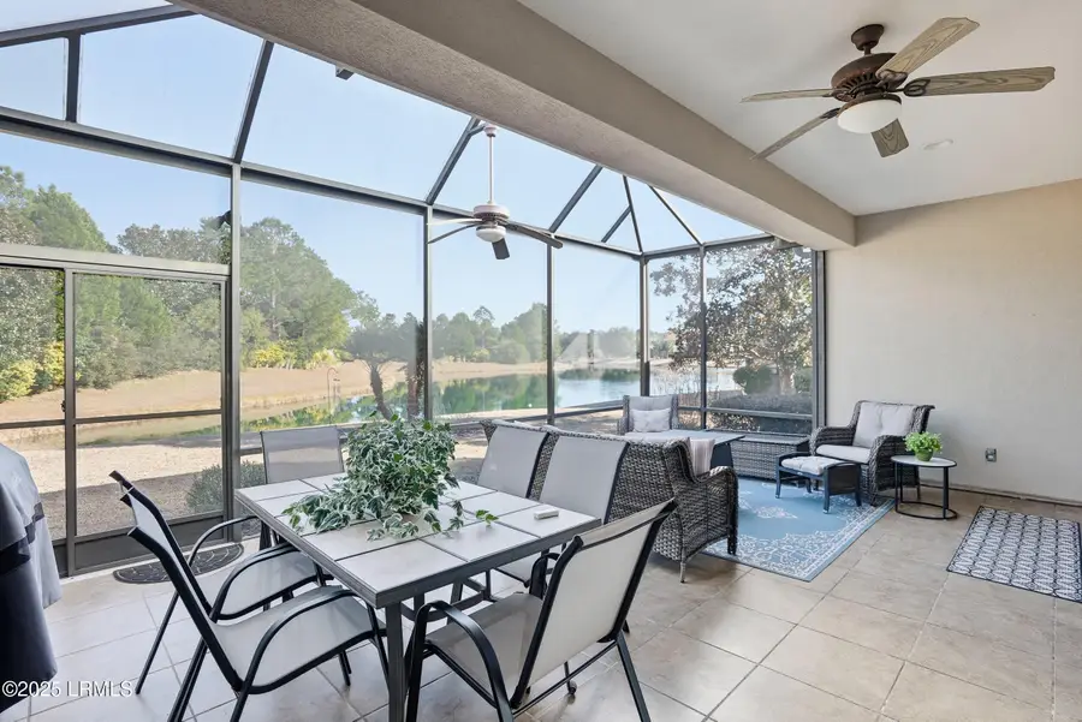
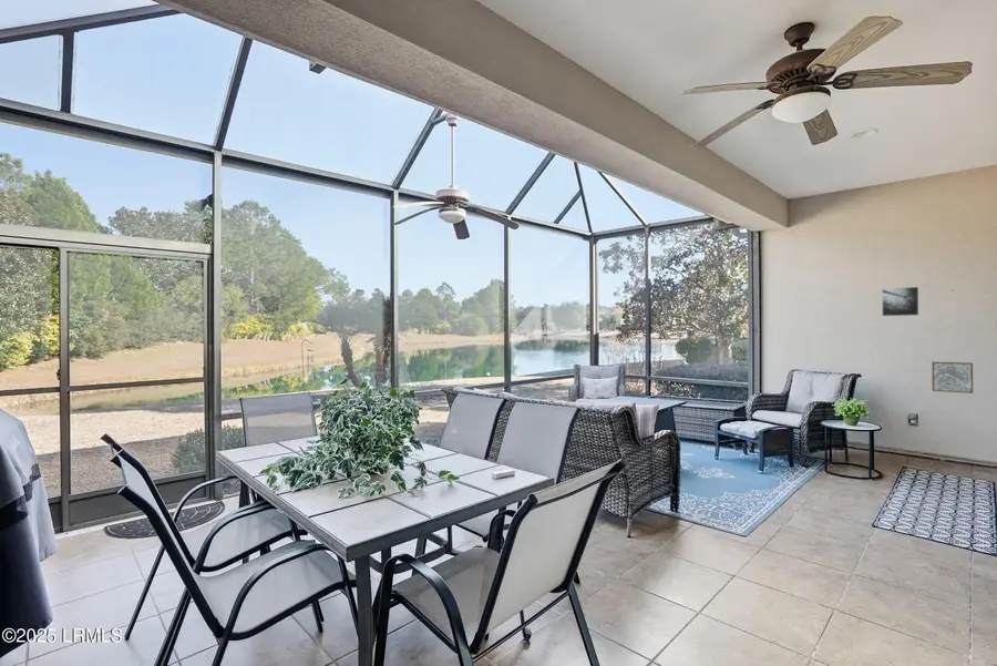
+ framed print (900, 301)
+ wall art (952, 377)
